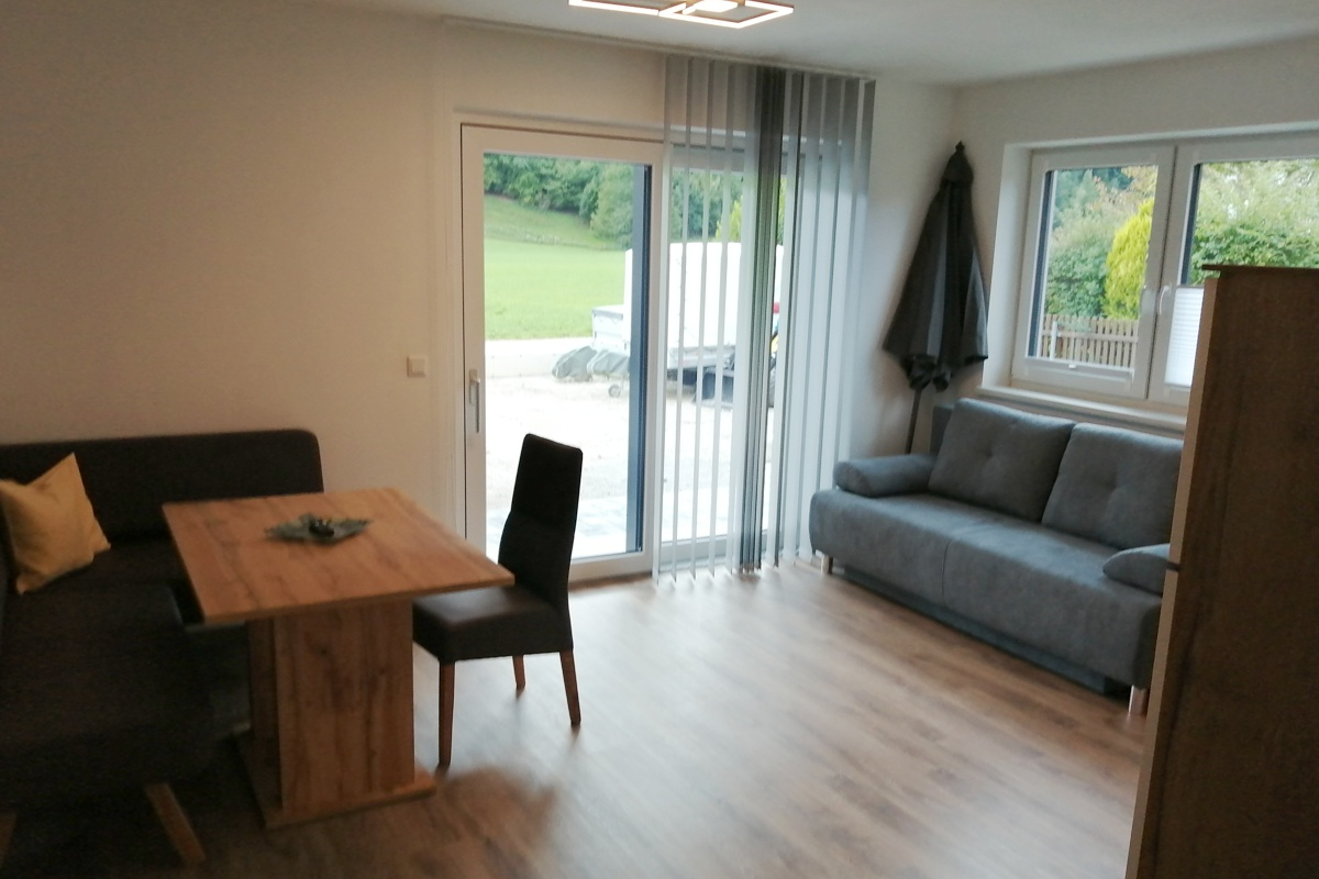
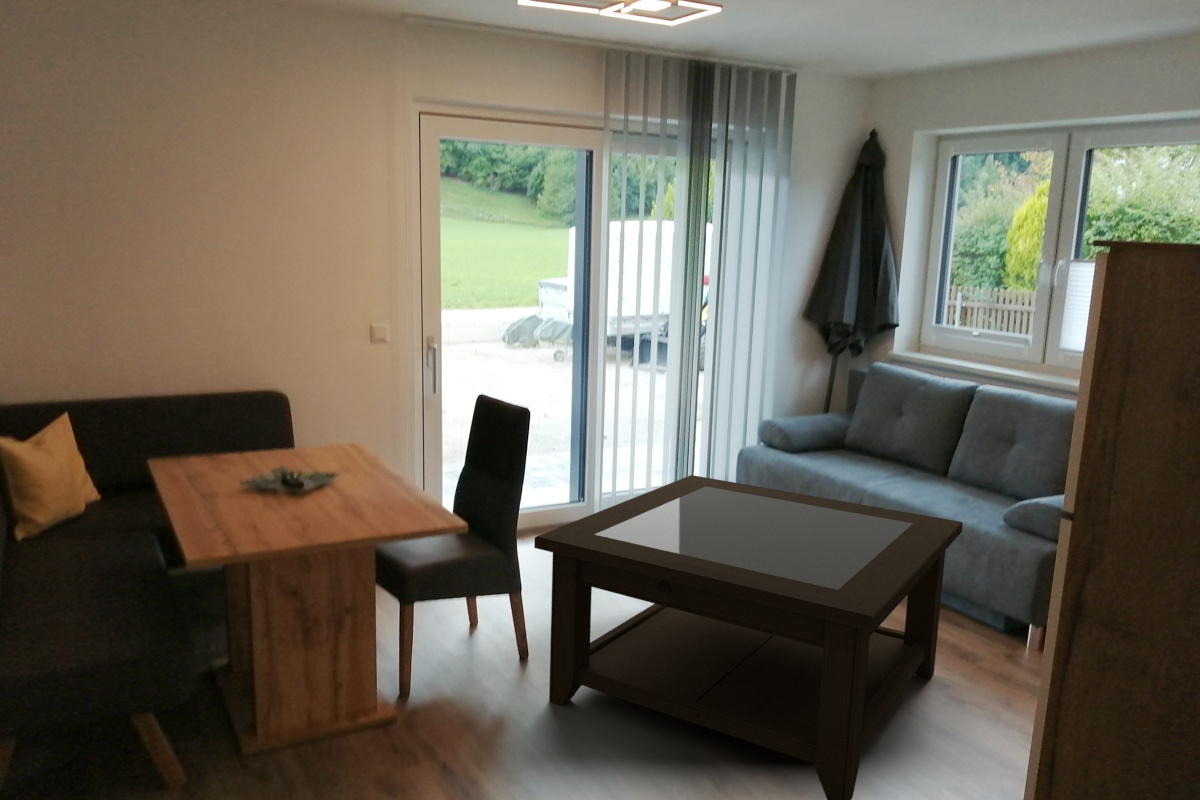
+ coffee table (755, 608)
